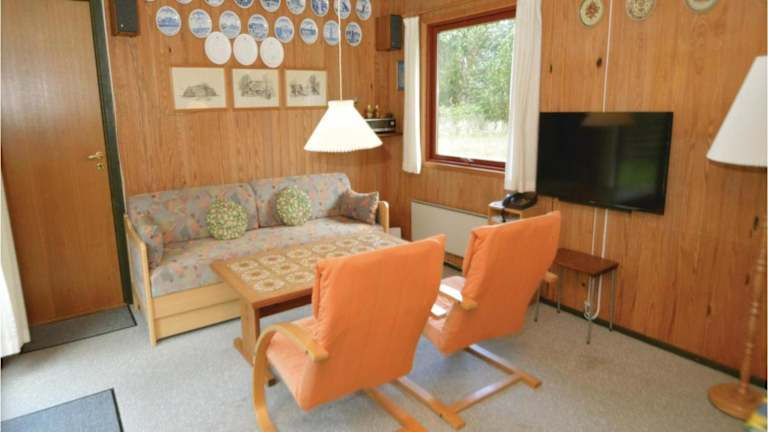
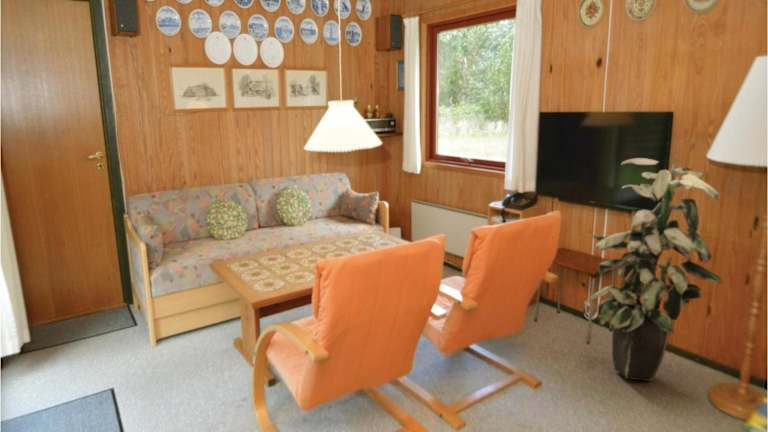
+ indoor plant (646, 269)
